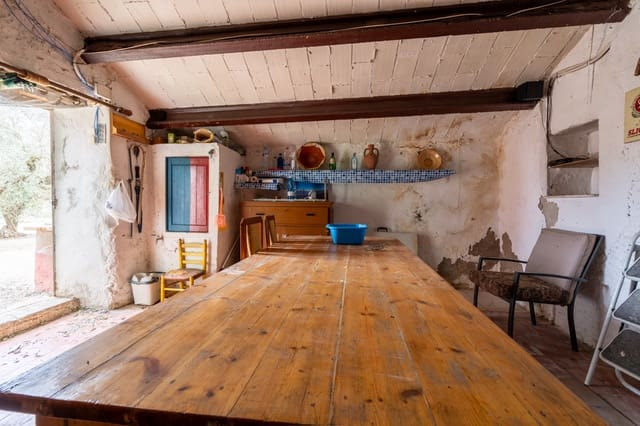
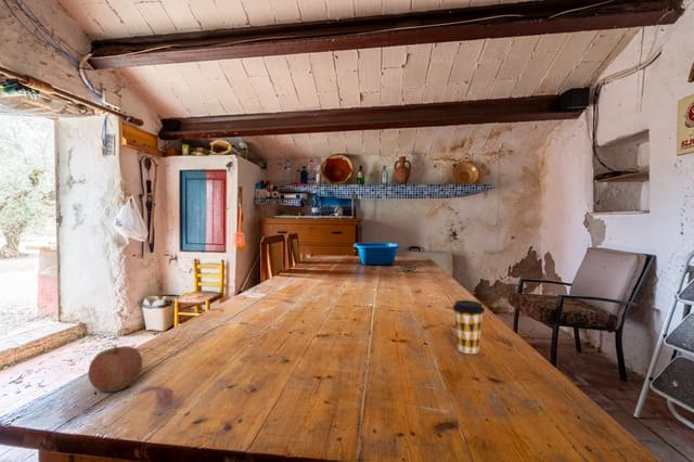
+ apple (116, 367)
+ coffee cup (467, 326)
